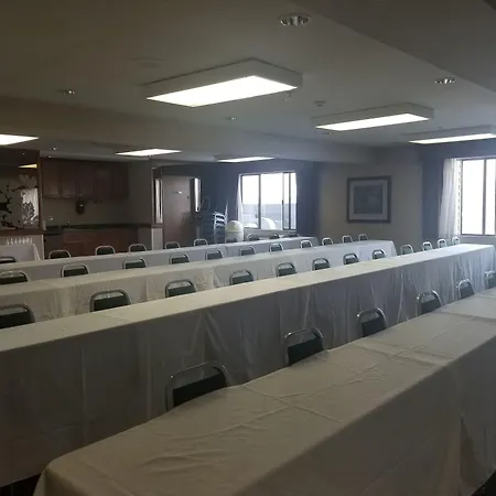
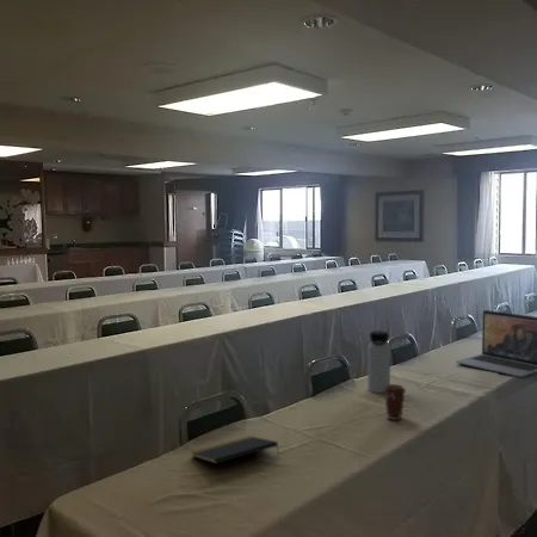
+ laptop (501, 341)
+ notepad (234, 449)
+ water bottle (378, 360)
+ coffee cup (394, 402)
